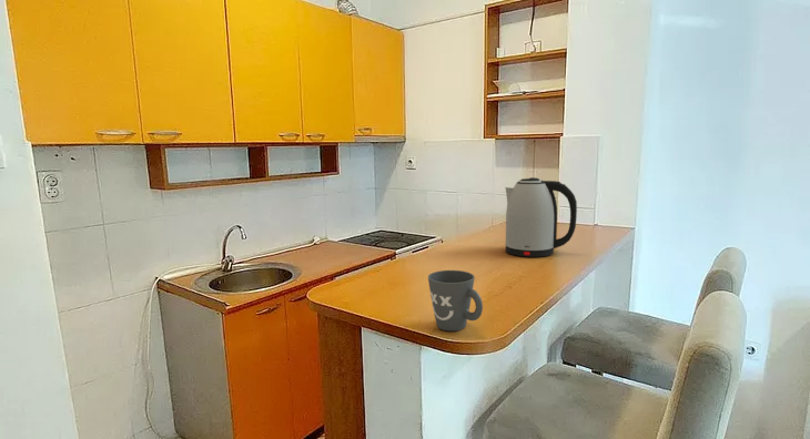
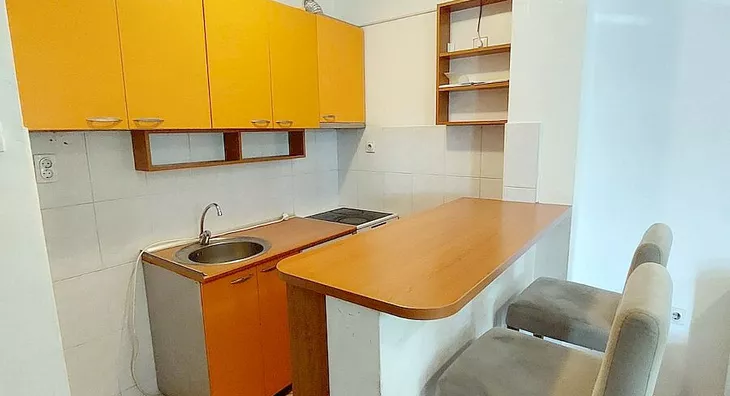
- mug (456, 302)
- kettle (539, 215)
